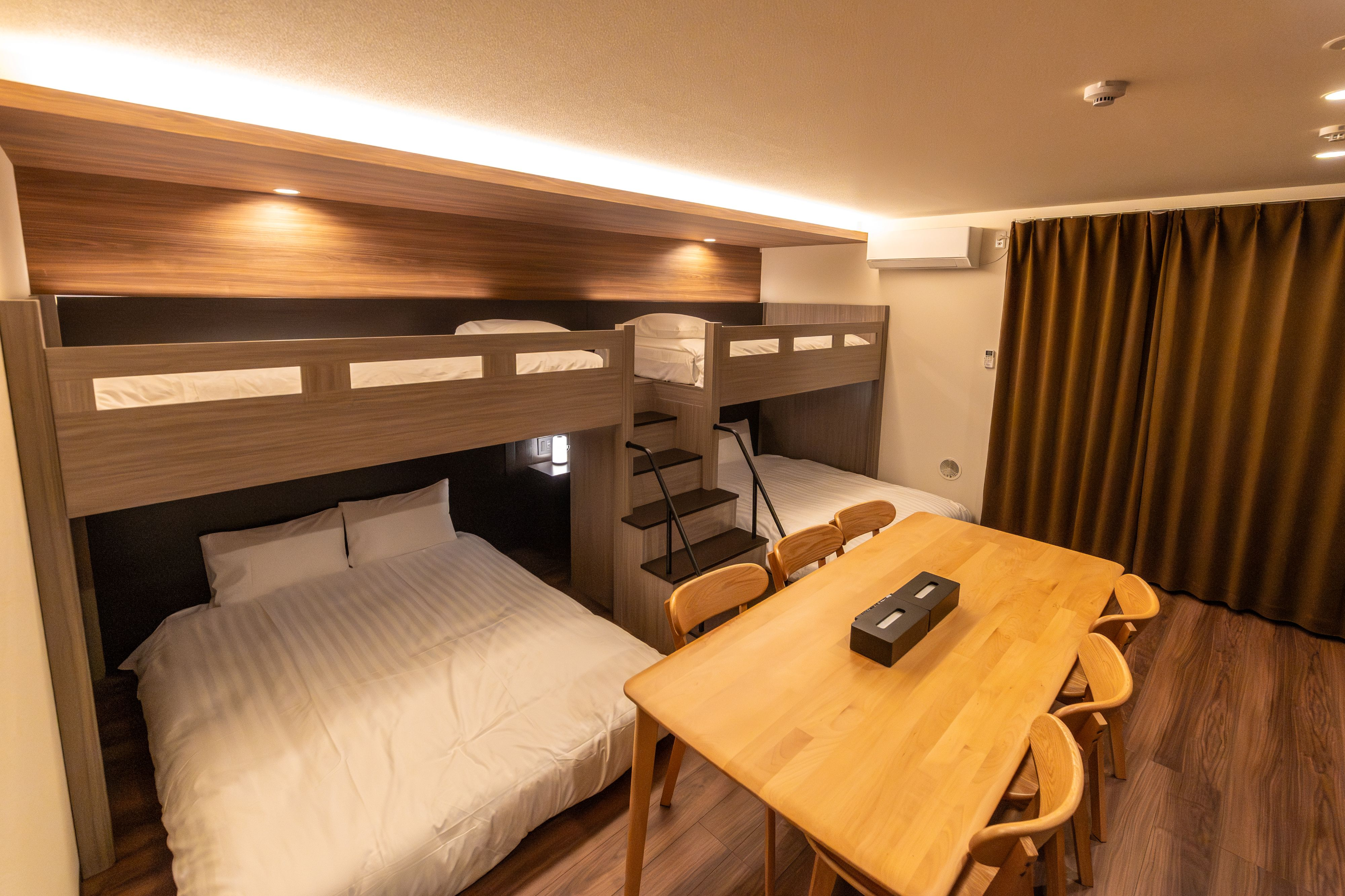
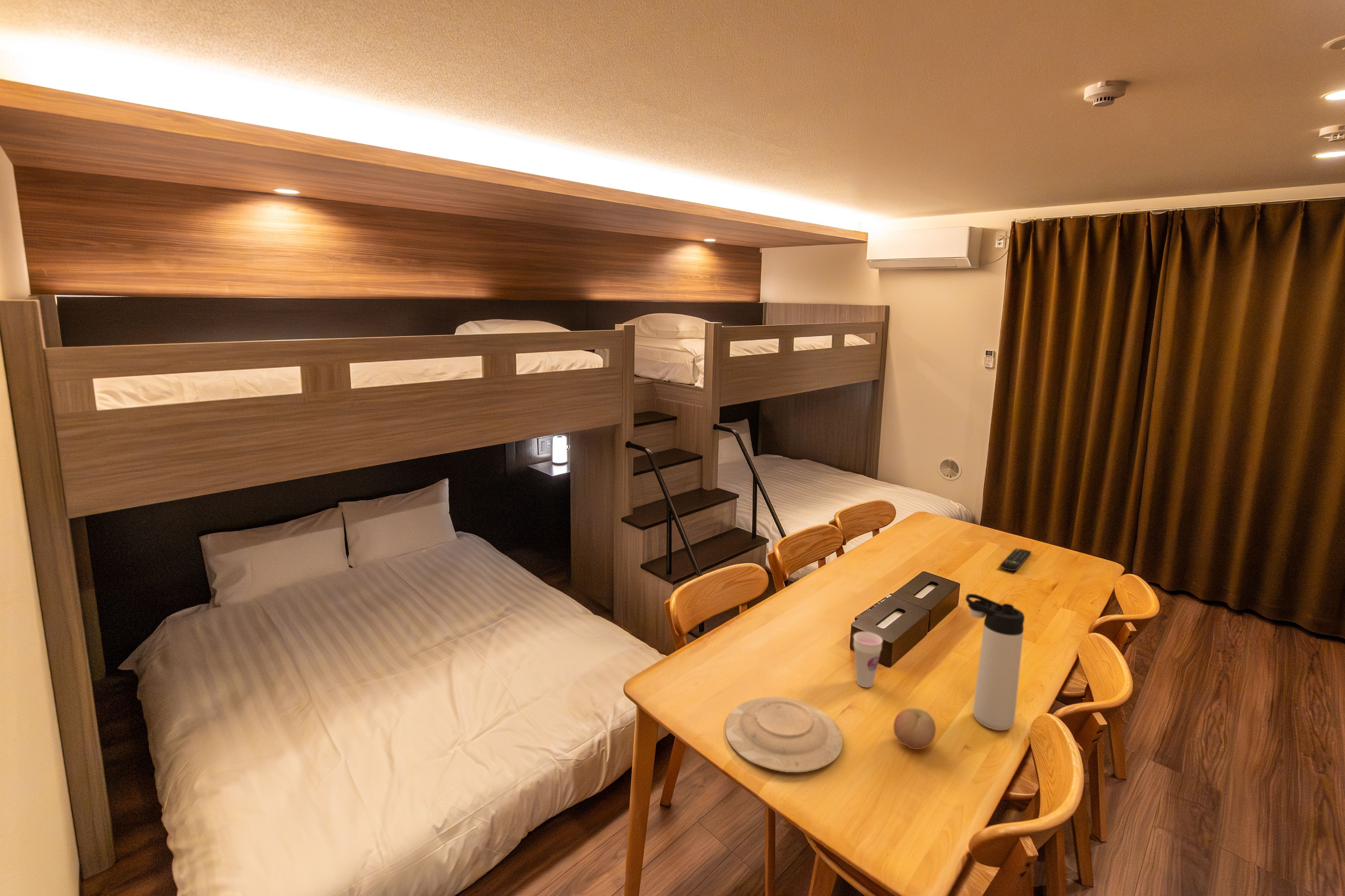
+ fruit (914, 729)
+ thermos bottle (989, 661)
+ plate (783, 725)
+ remote control (1016, 559)
+ cup (866, 661)
